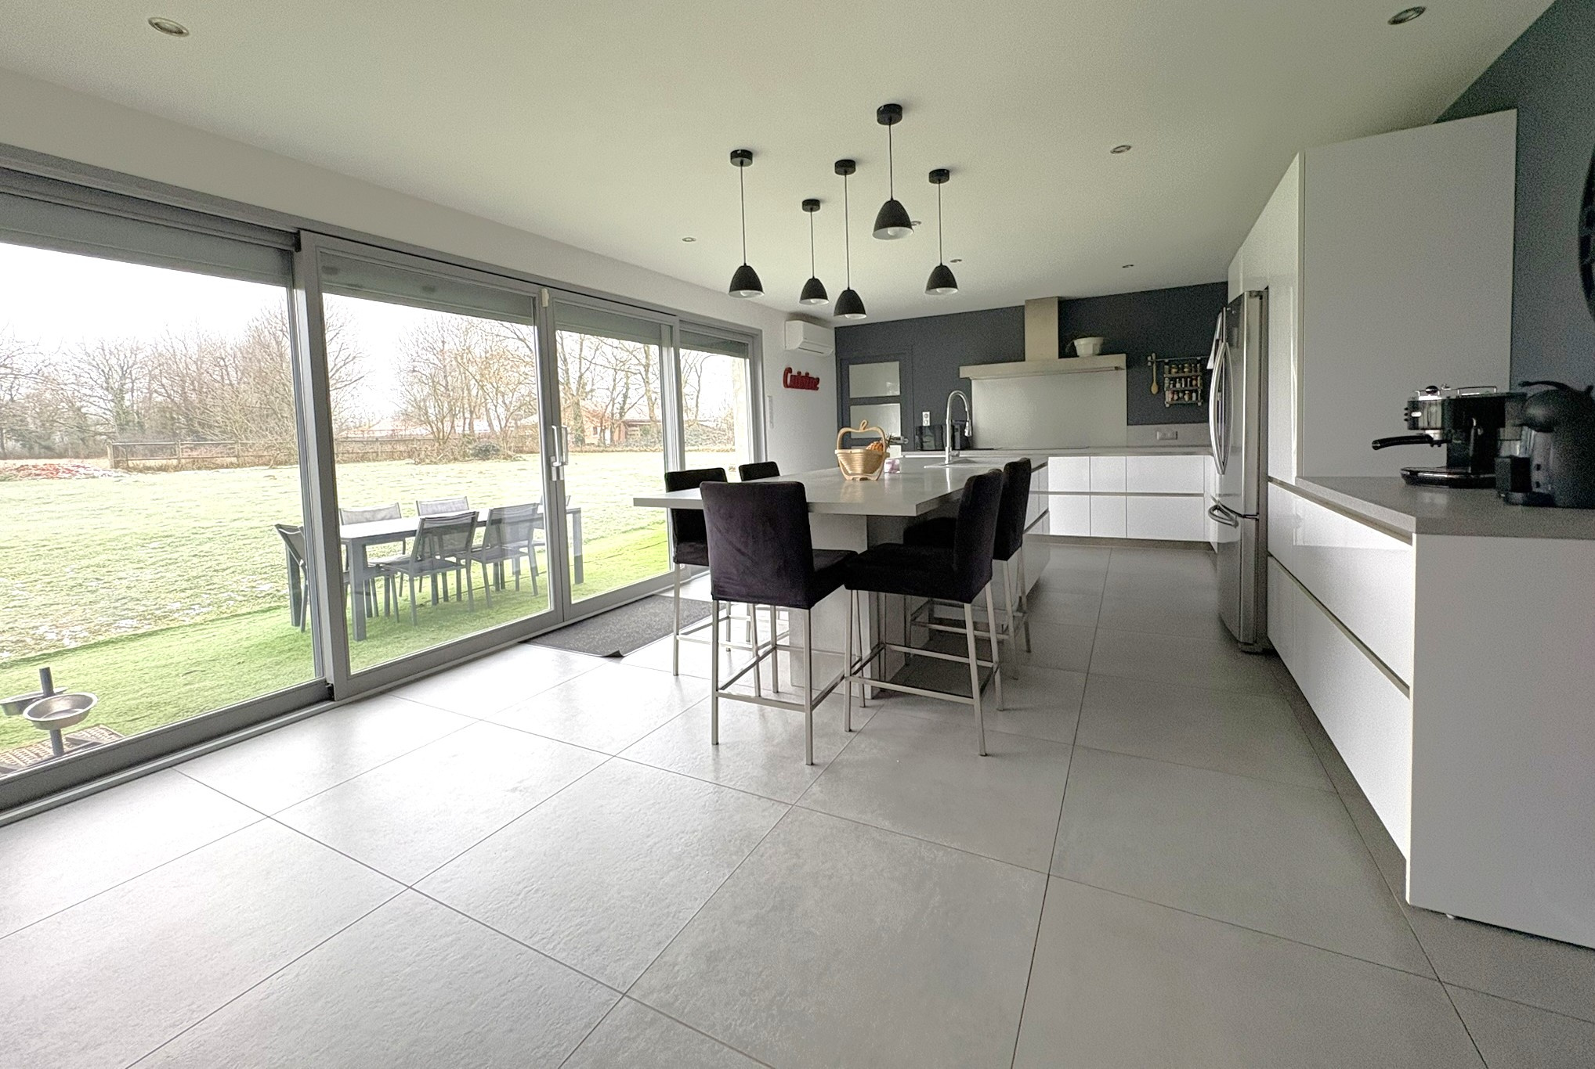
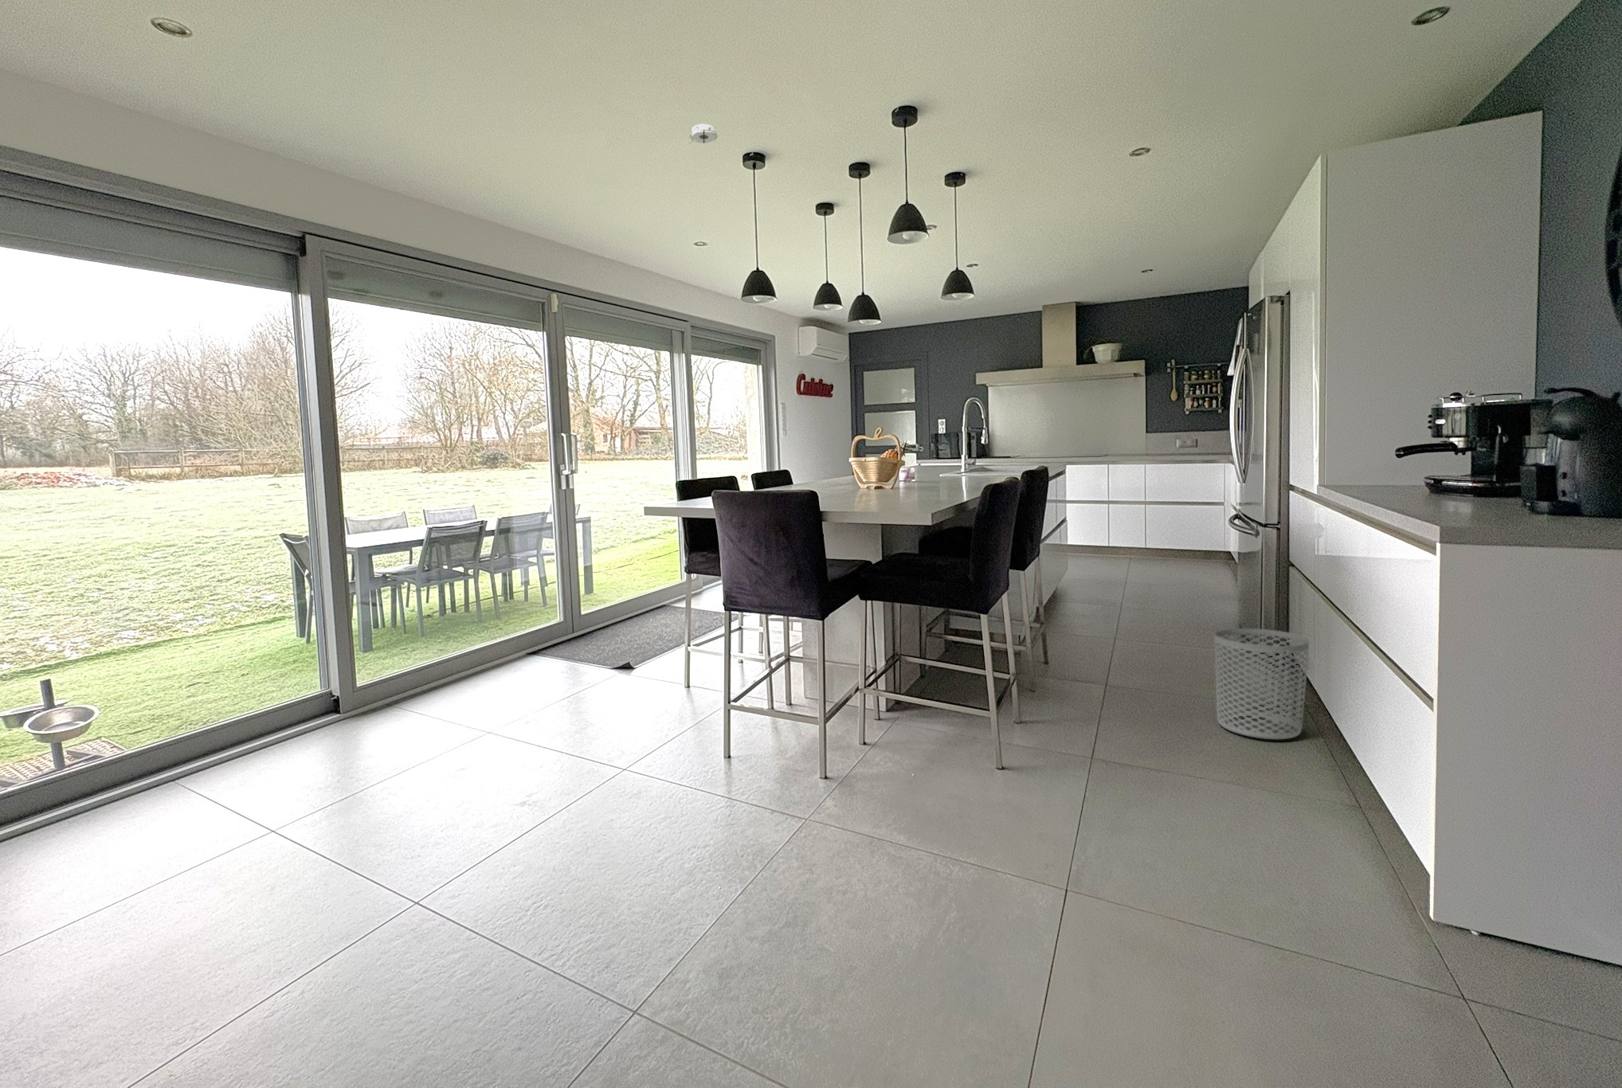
+ waste bin (1259, 681)
+ smoke detector (703, 134)
